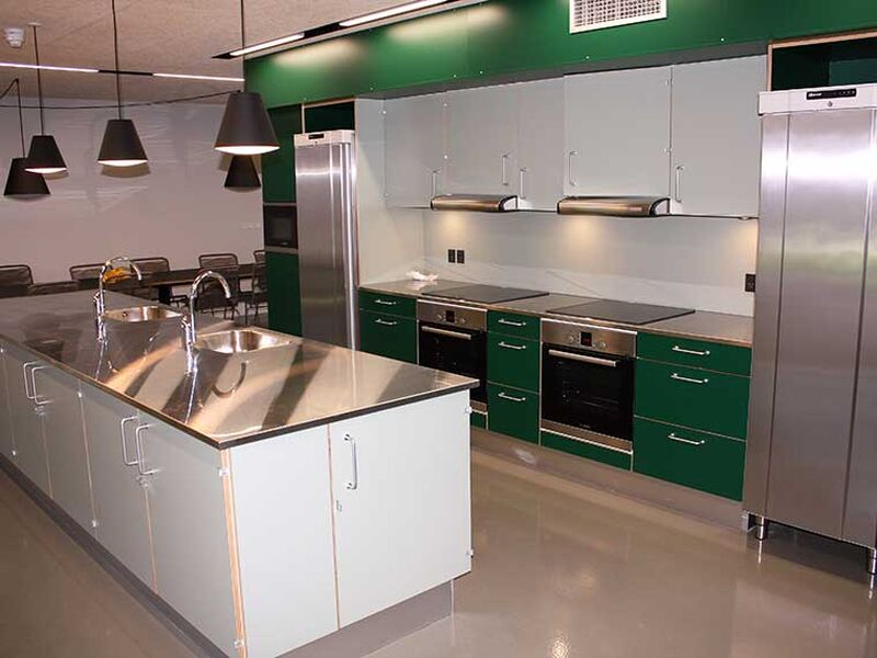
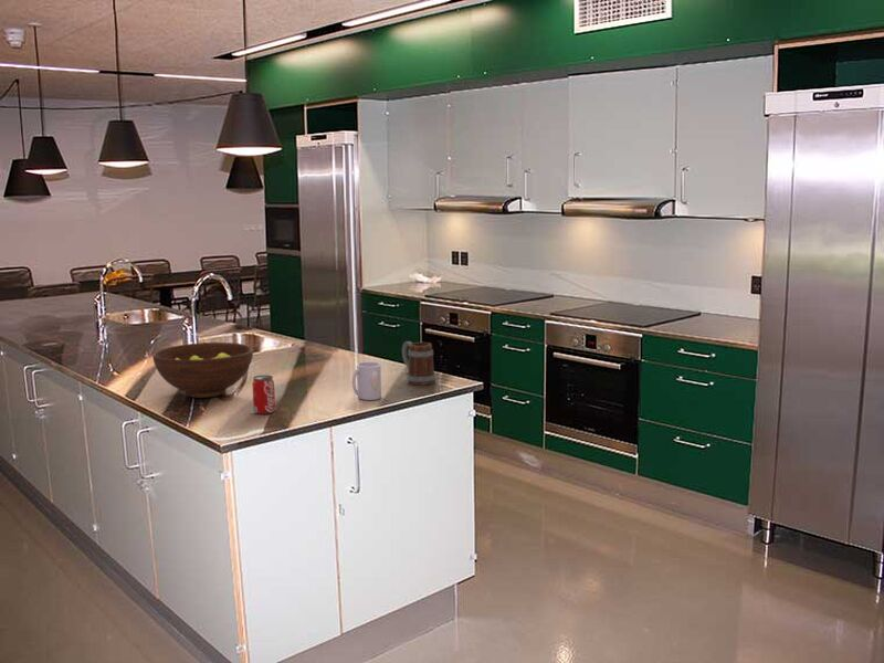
+ mug (417, 361)
+ beverage can (263, 394)
+ mug (366, 381)
+ fruit bowl (204, 372)
